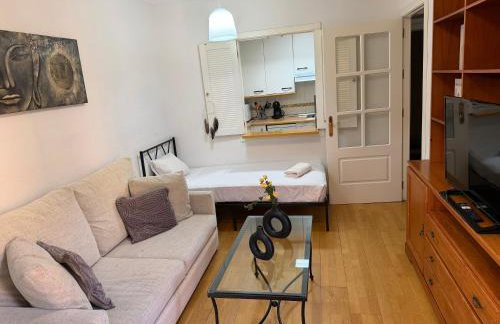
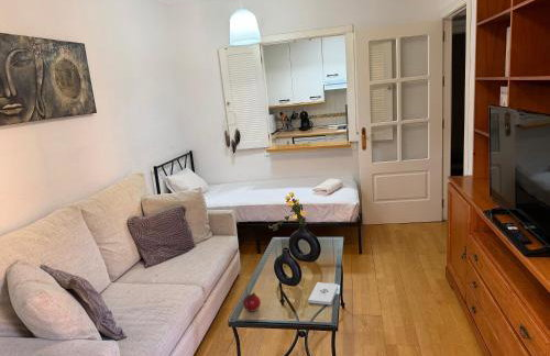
+ notepad (323, 292)
+ fruit (251, 301)
